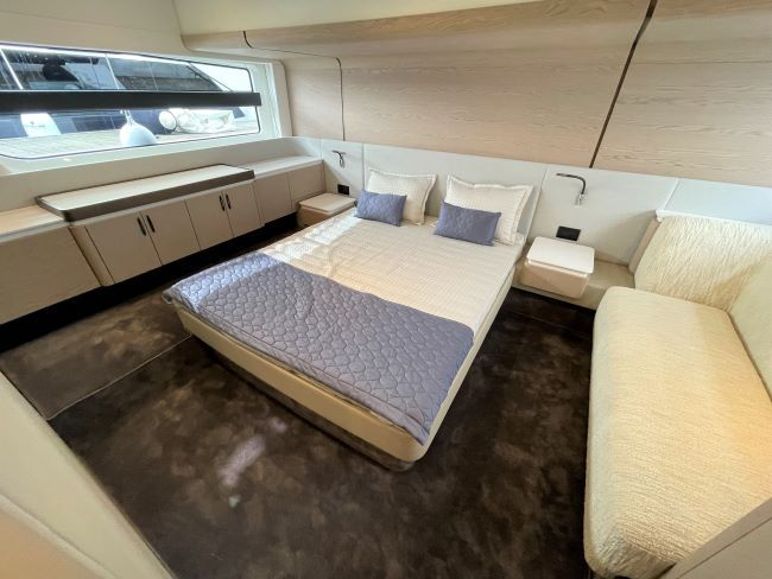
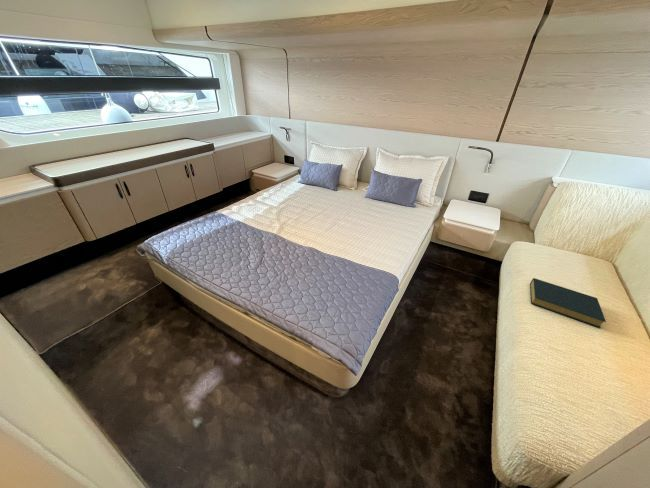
+ hardback book (563, 300)
